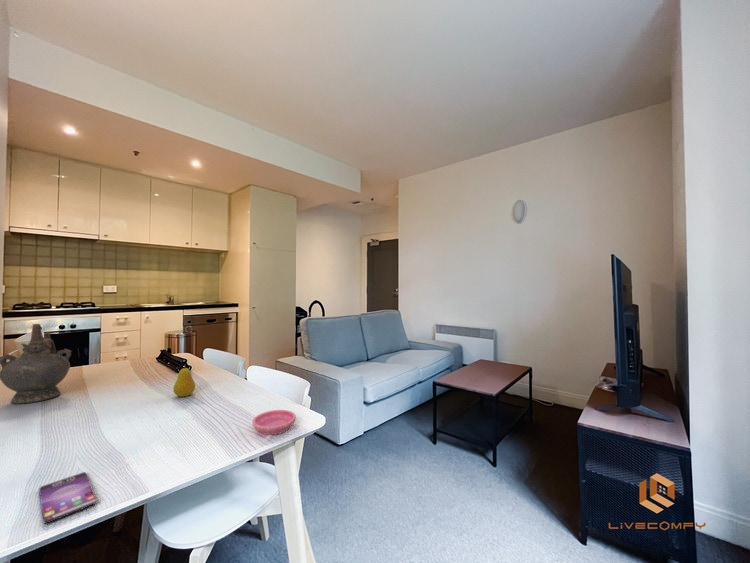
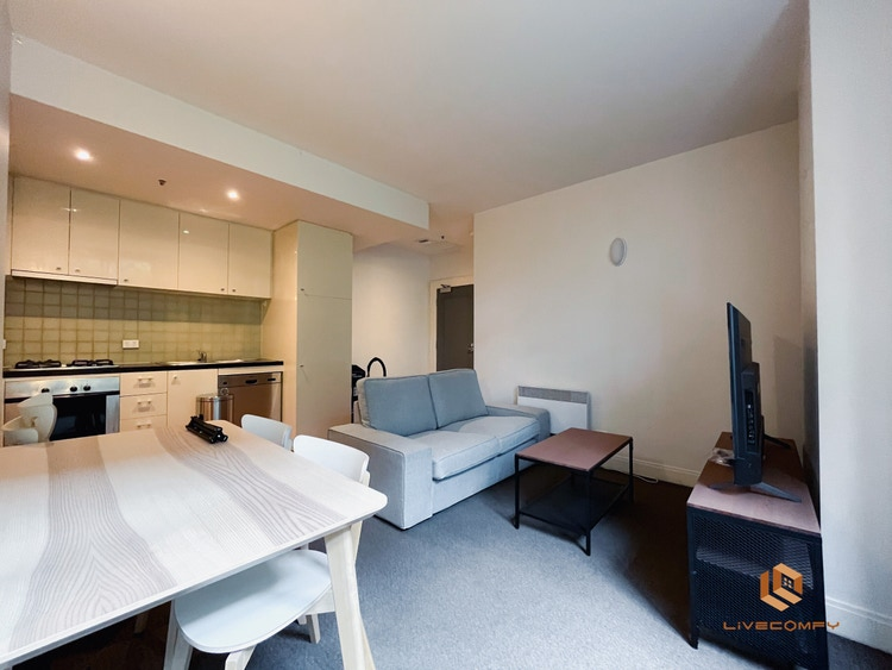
- ceremonial vessel (38, 360)
- saucer (274, 422)
- fruit (184, 379)
- smartphone (67, 495)
